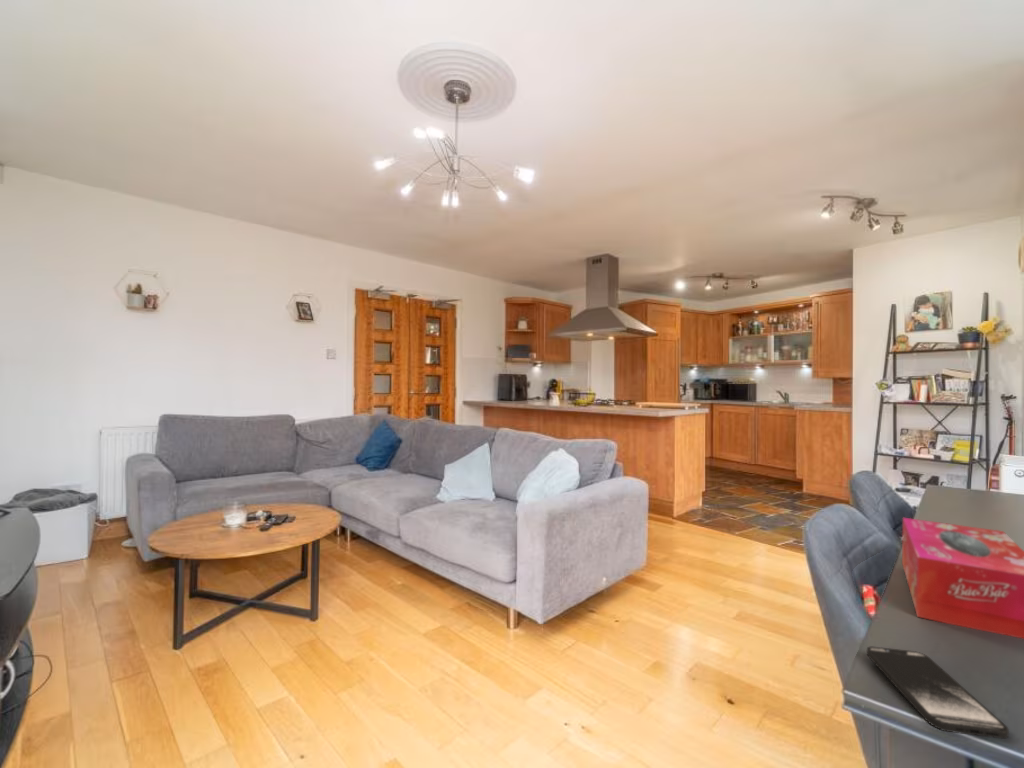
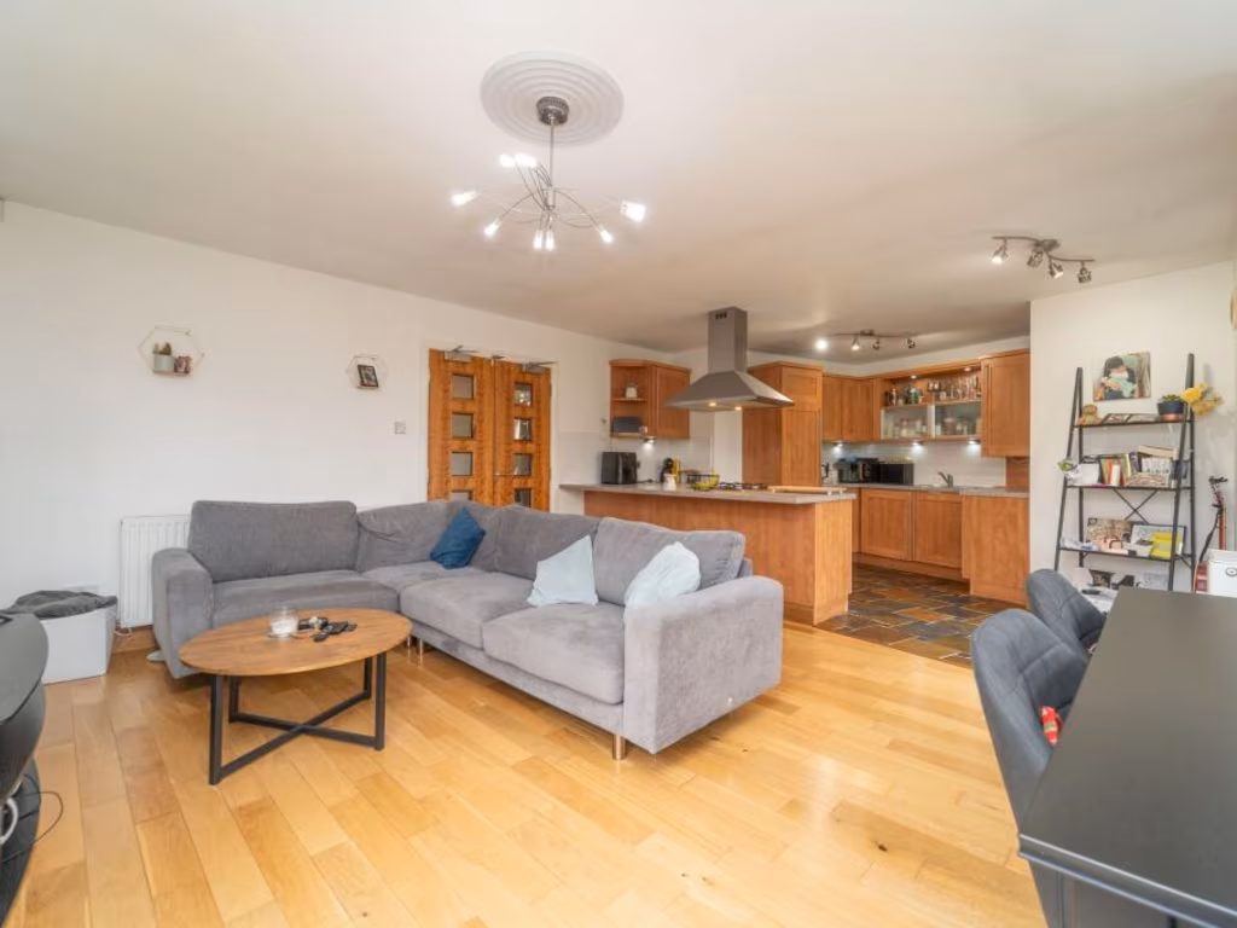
- smartphone (928, 686)
- tissue box (963, 570)
